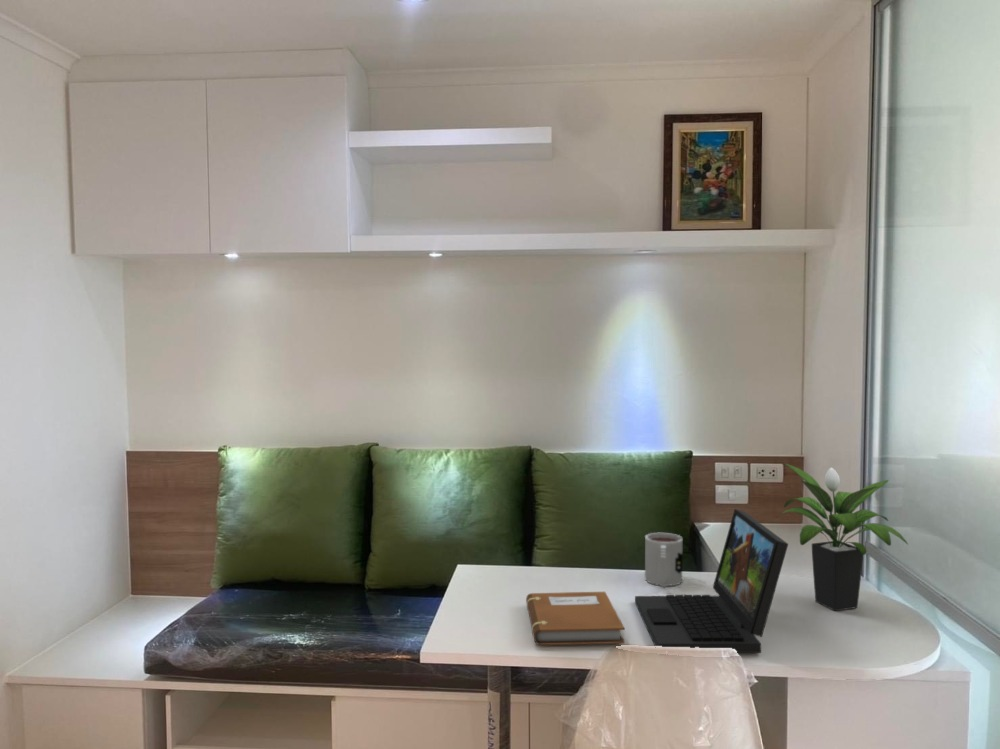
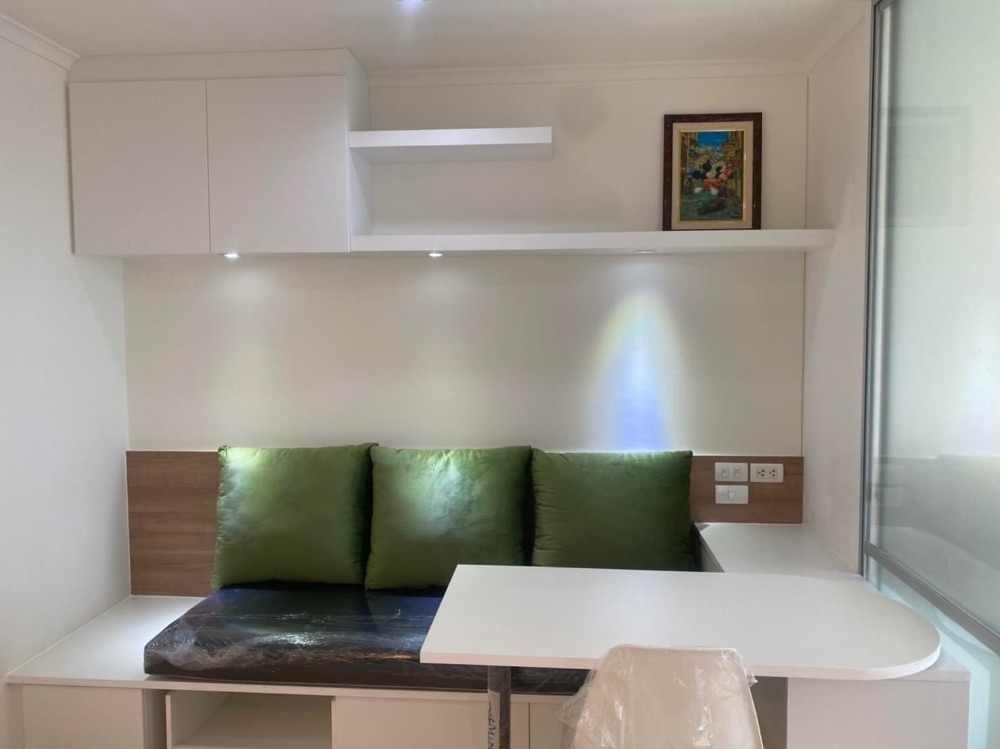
- laptop (715, 577)
- mug (663, 561)
- potted plant (838, 537)
- notebook (571, 615)
